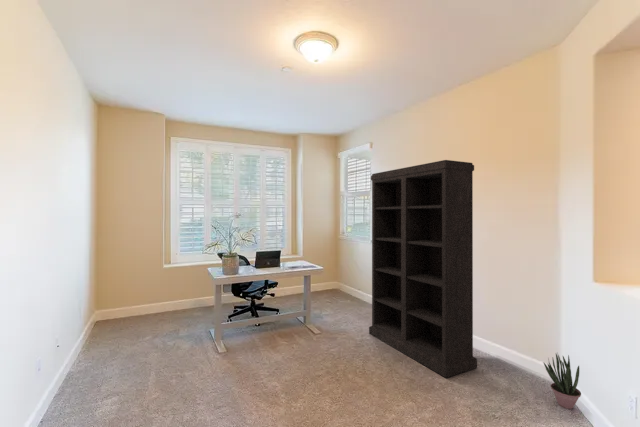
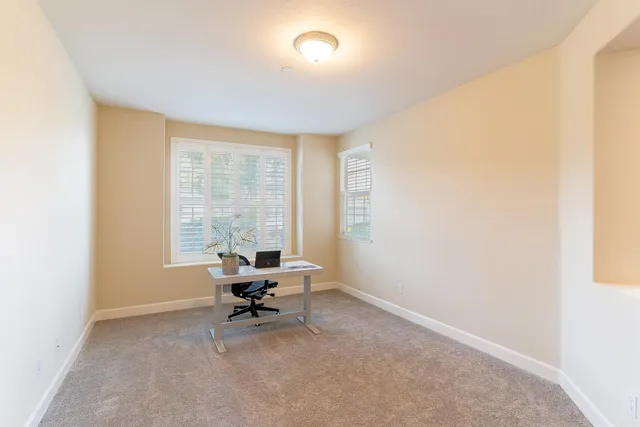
- potted plant (562, 380)
- bookshelf (416, 258)
